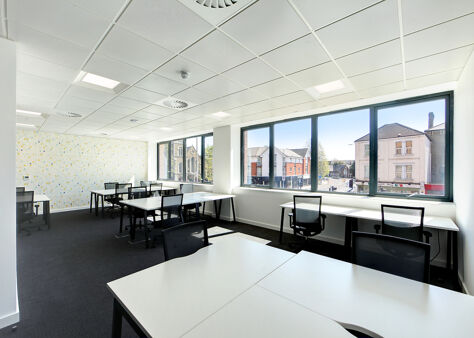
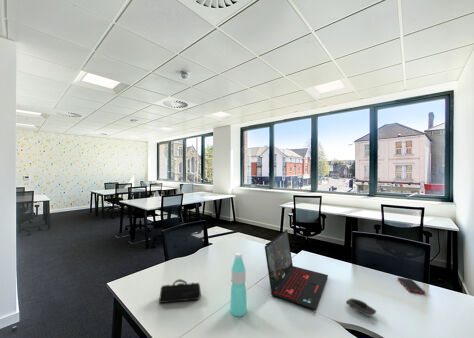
+ pencil case (180, 288)
+ laptop (298, 267)
+ water bottle (238, 282)
+ computer mouse (360, 306)
+ cell phone (410, 285)
